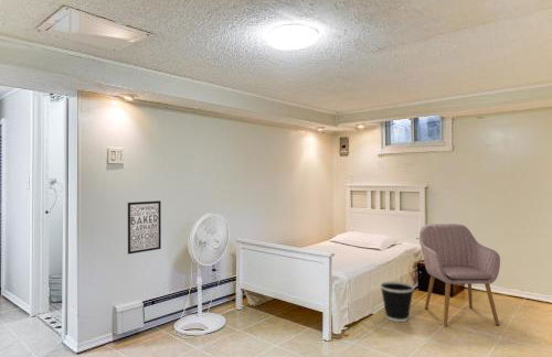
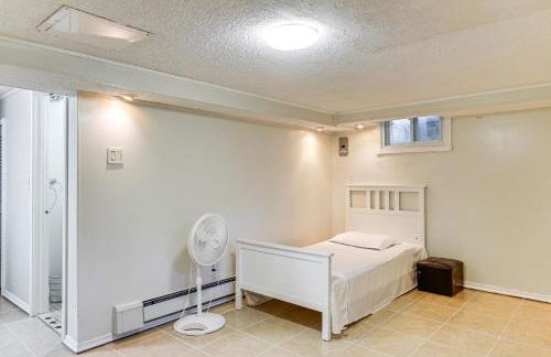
- chair (456, 270)
- wall art (145, 226)
- wastebasket (396, 301)
